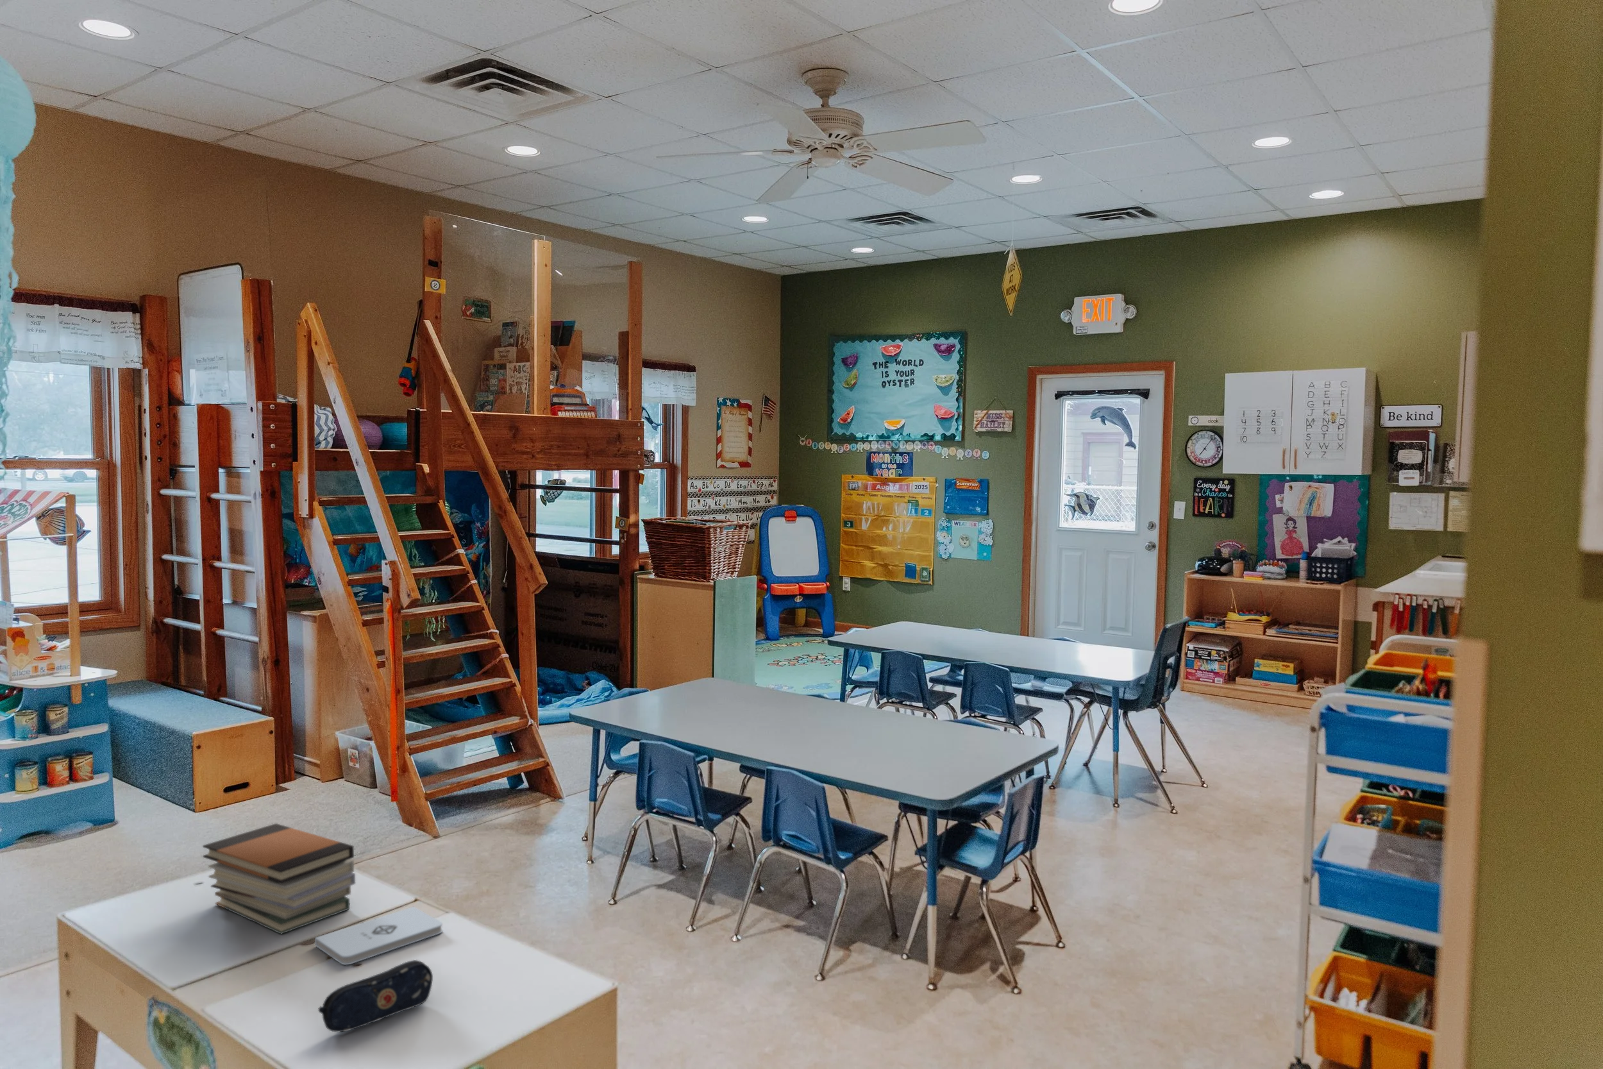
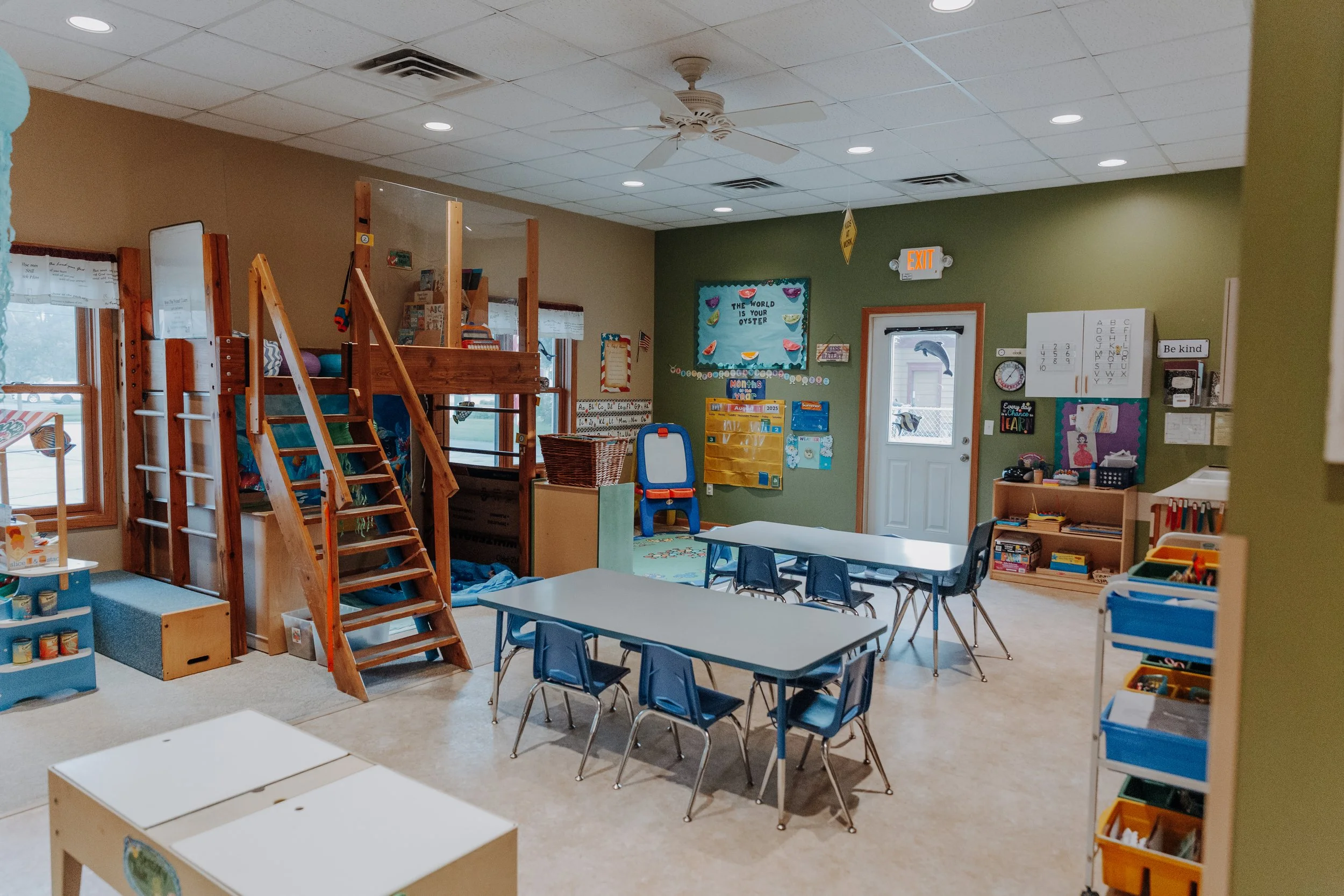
- book stack (280, 876)
- pencil case (379, 996)
- notepad (380, 934)
